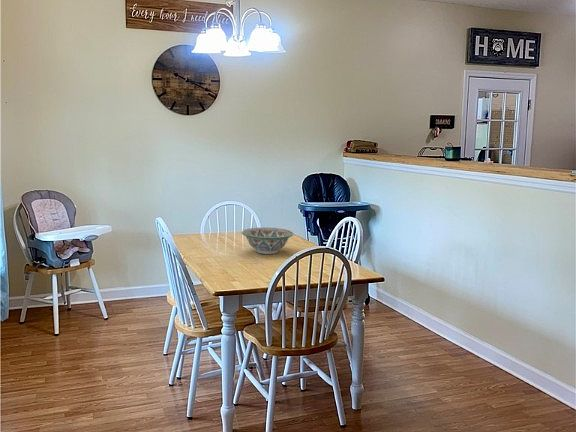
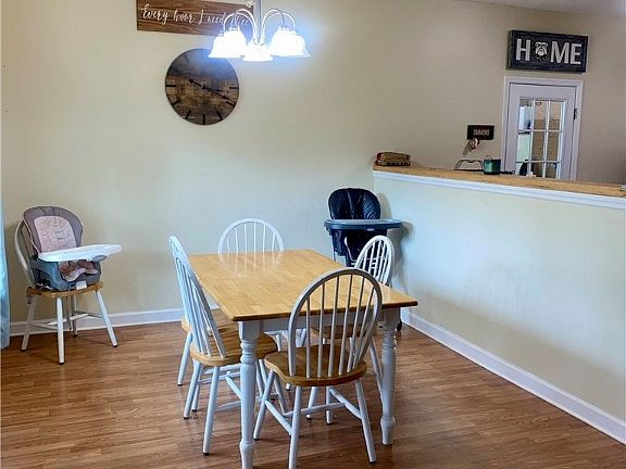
- decorative bowl (267, 241)
